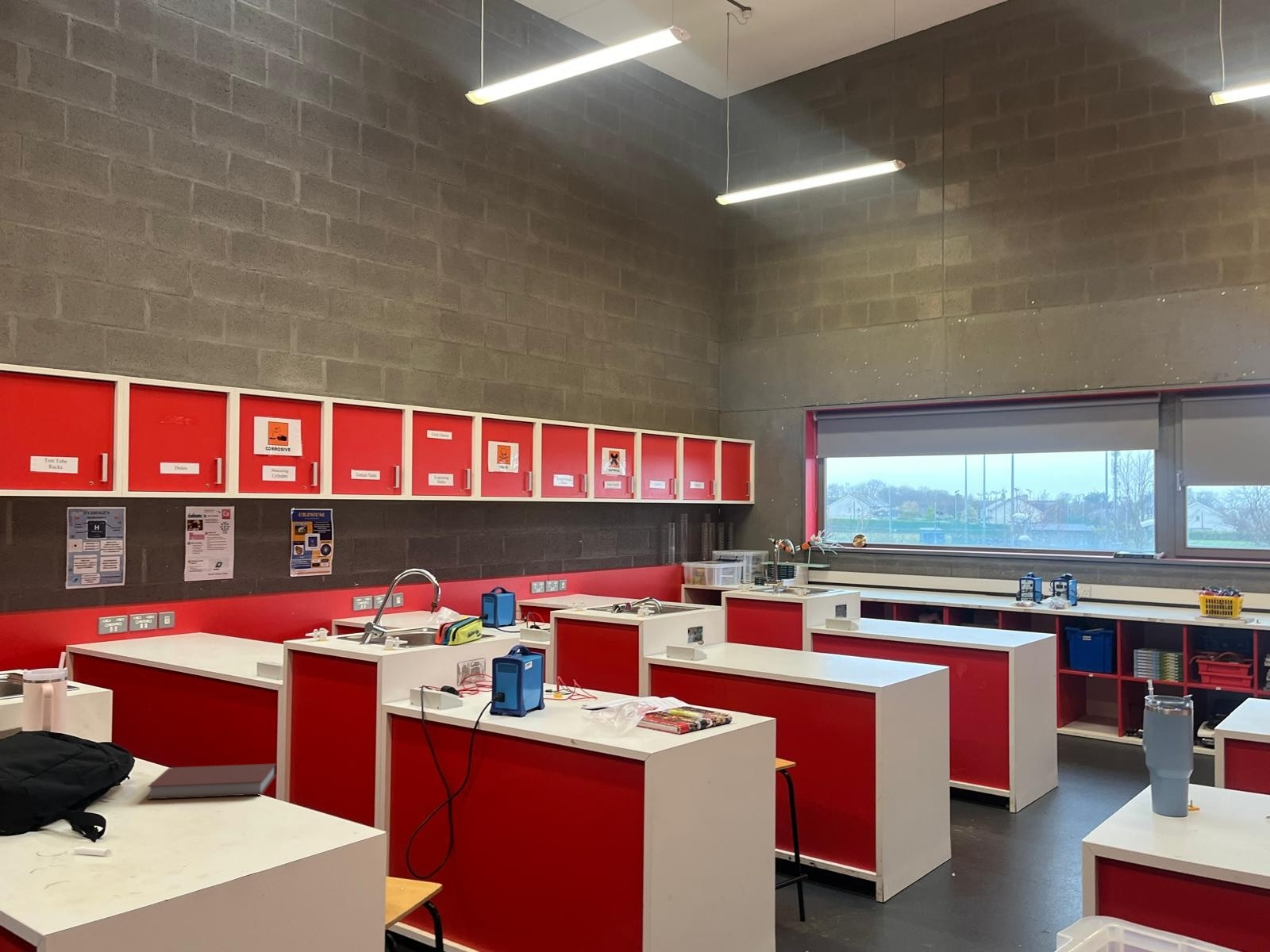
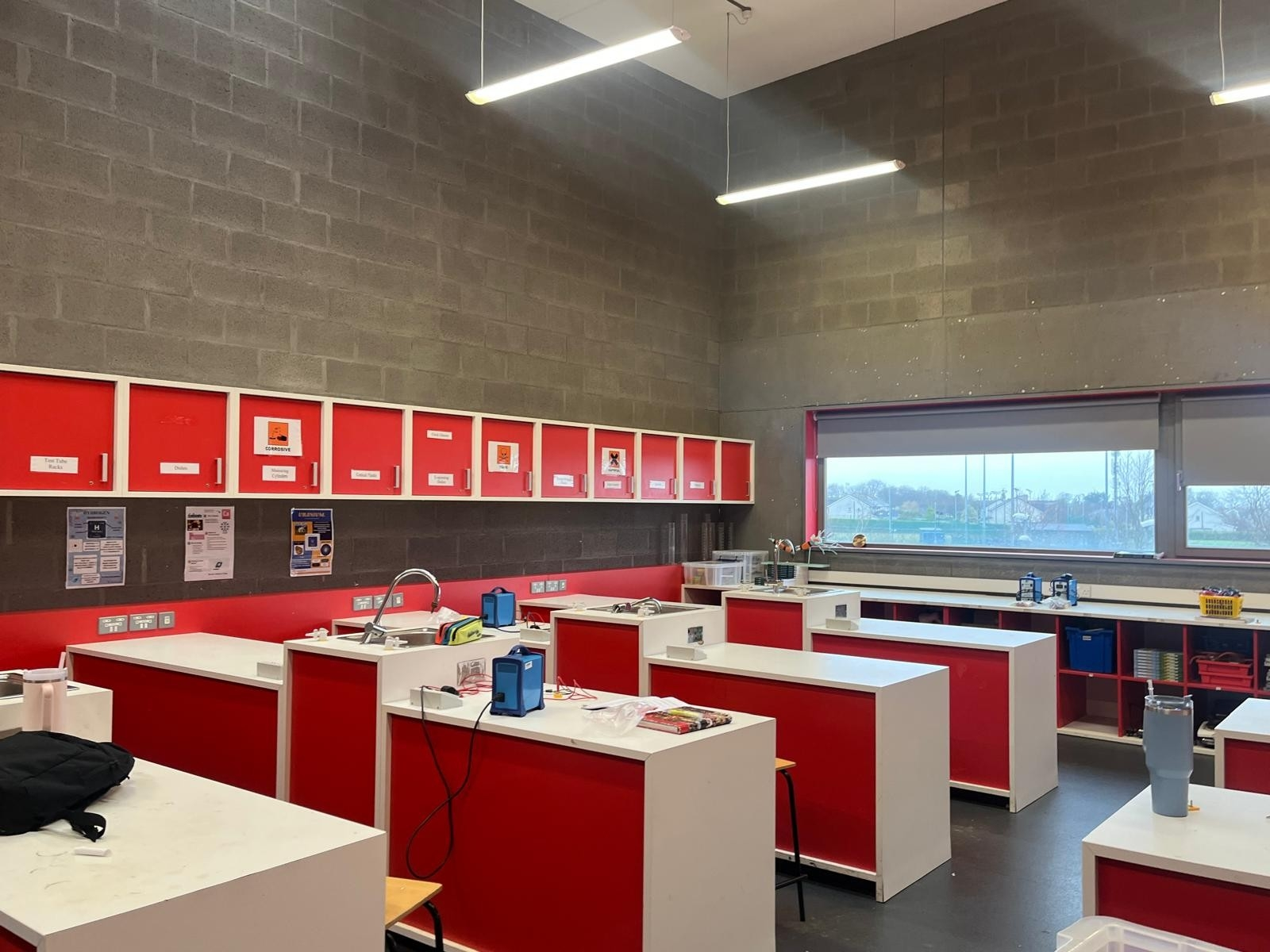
- book (214, 780)
